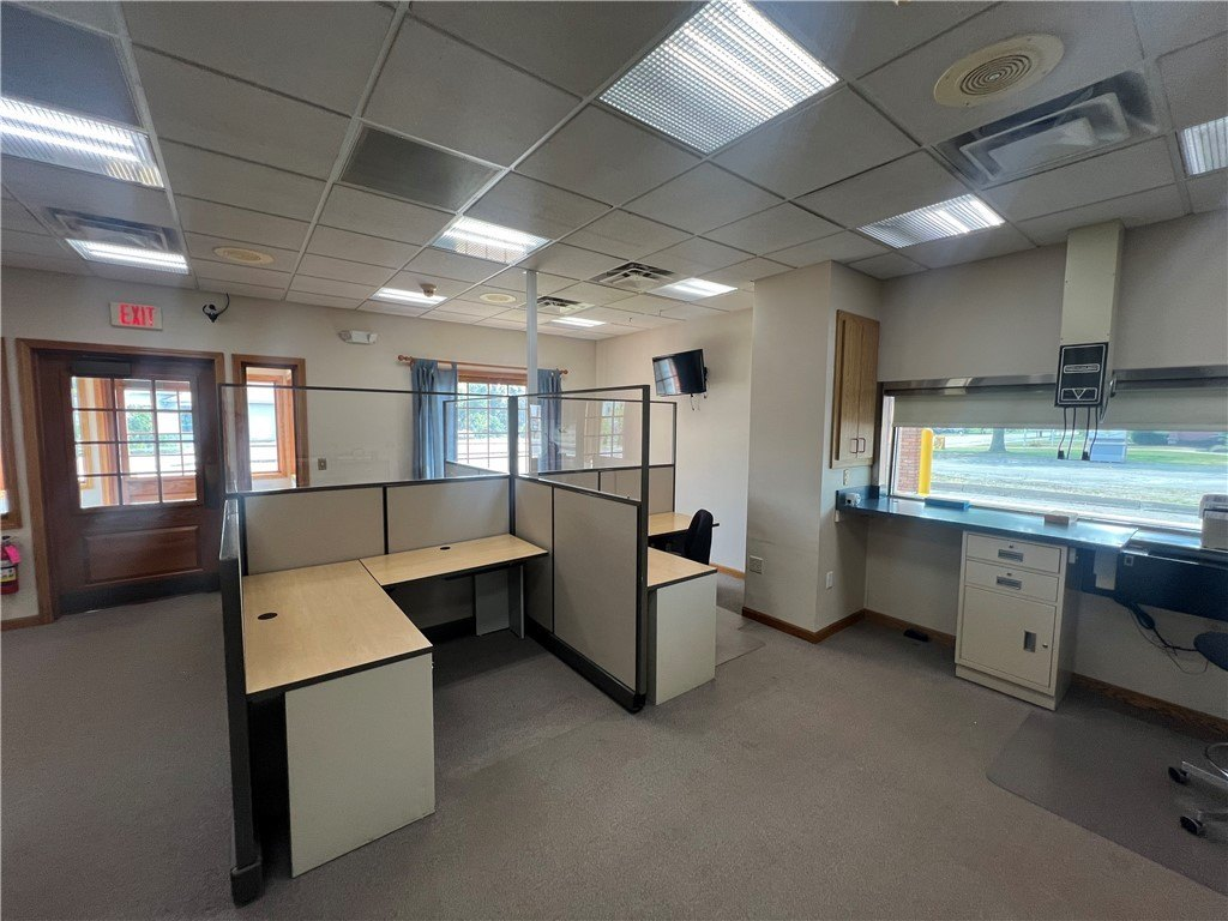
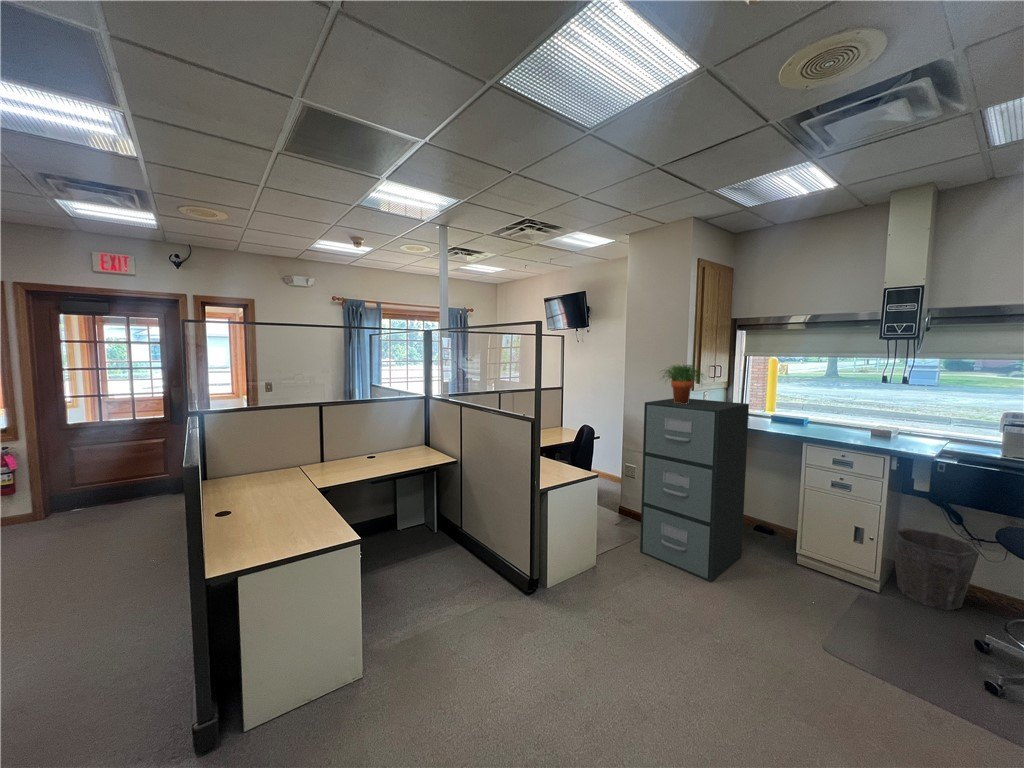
+ potted plant (682, 383)
+ waste bin (930, 568)
+ filing cabinet (691, 480)
